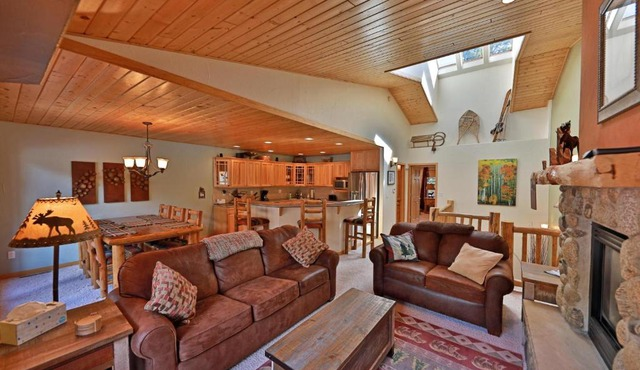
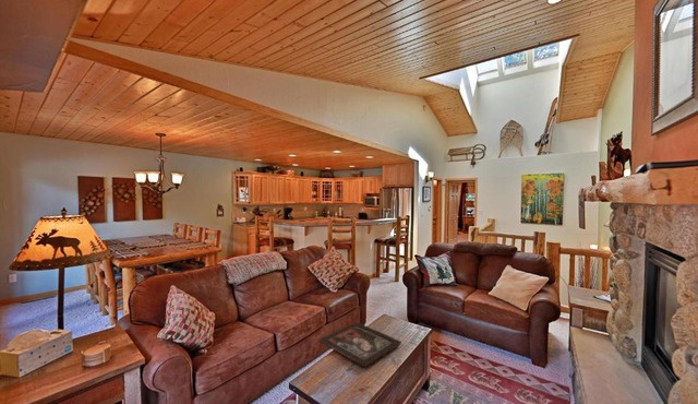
+ religious icon (360, 342)
